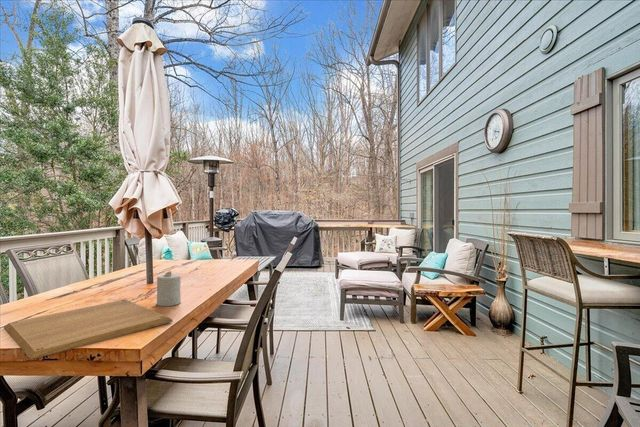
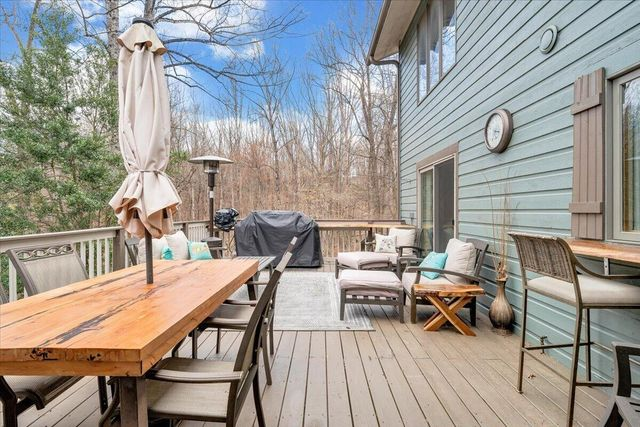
- candle (168, 286)
- chopping board (90, 322)
